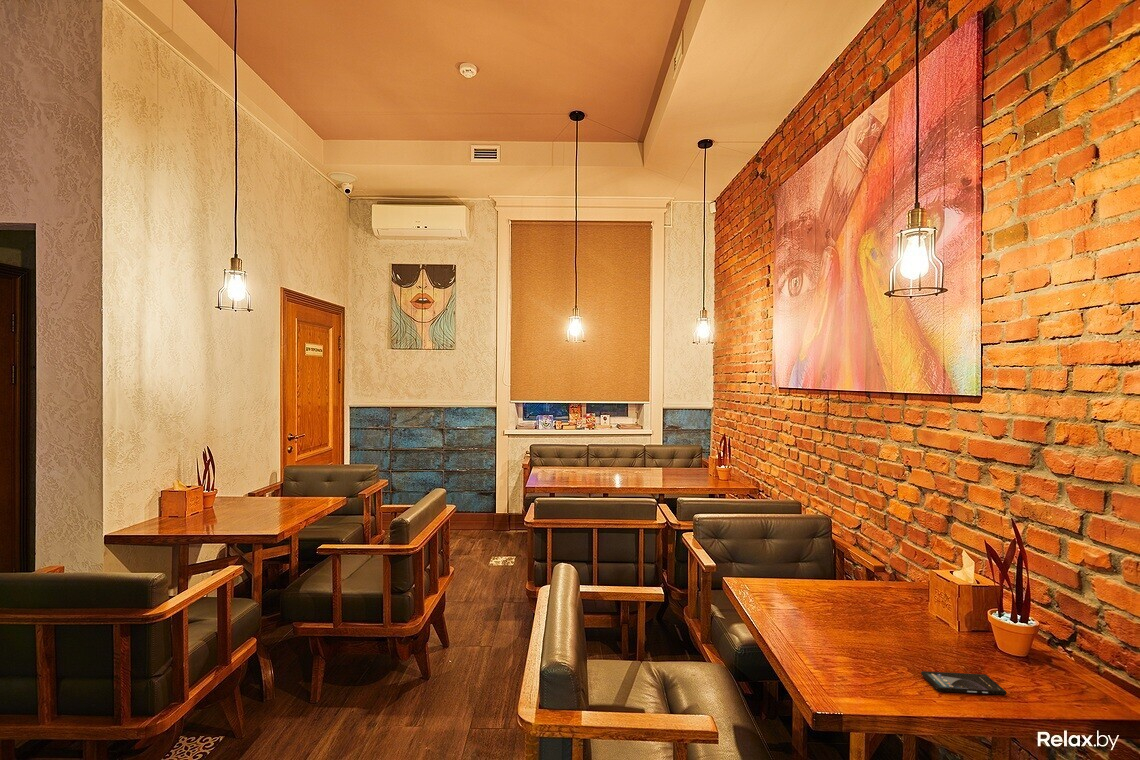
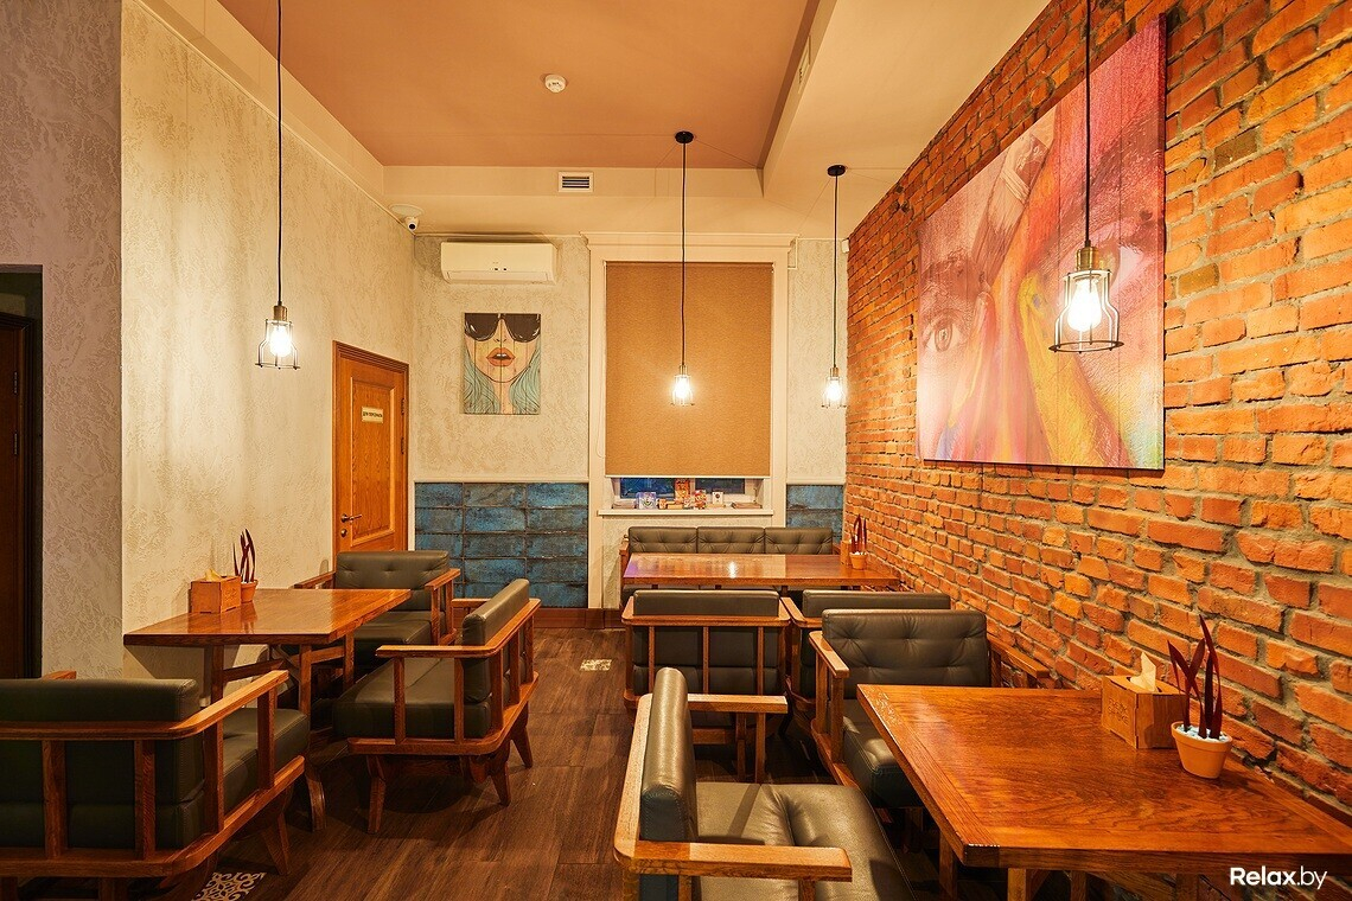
- smartphone (962, 682)
